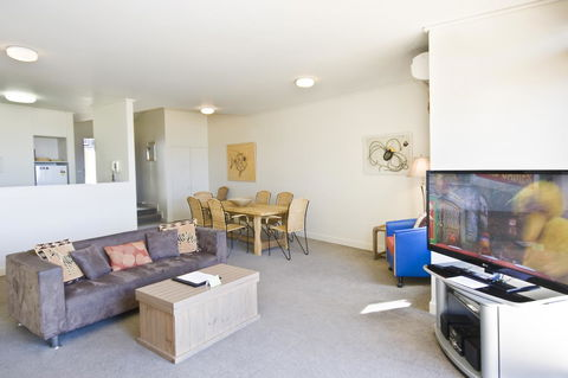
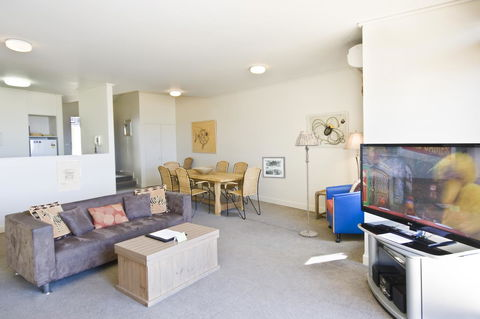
+ wall art (69, 175)
+ wall art (273, 167)
+ floor lamp (307, 182)
